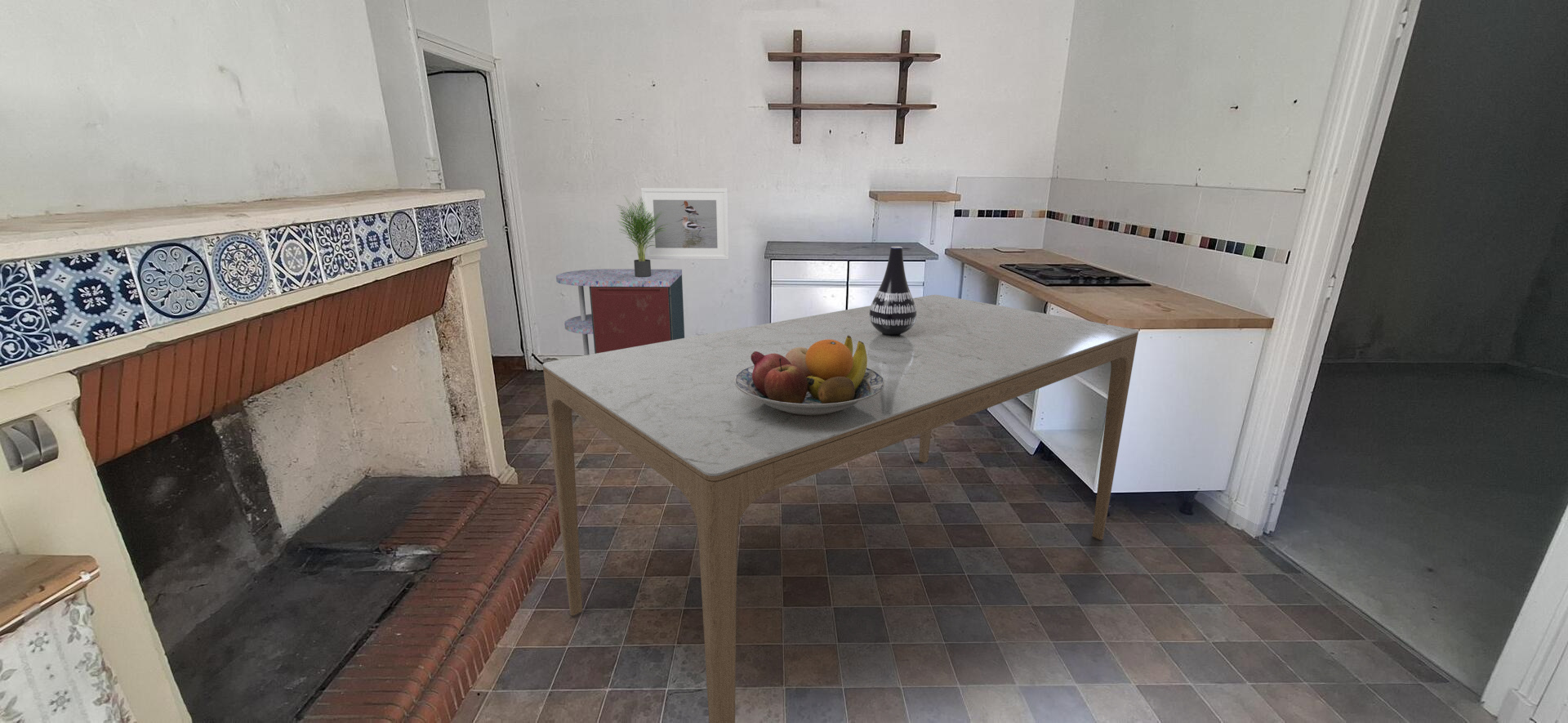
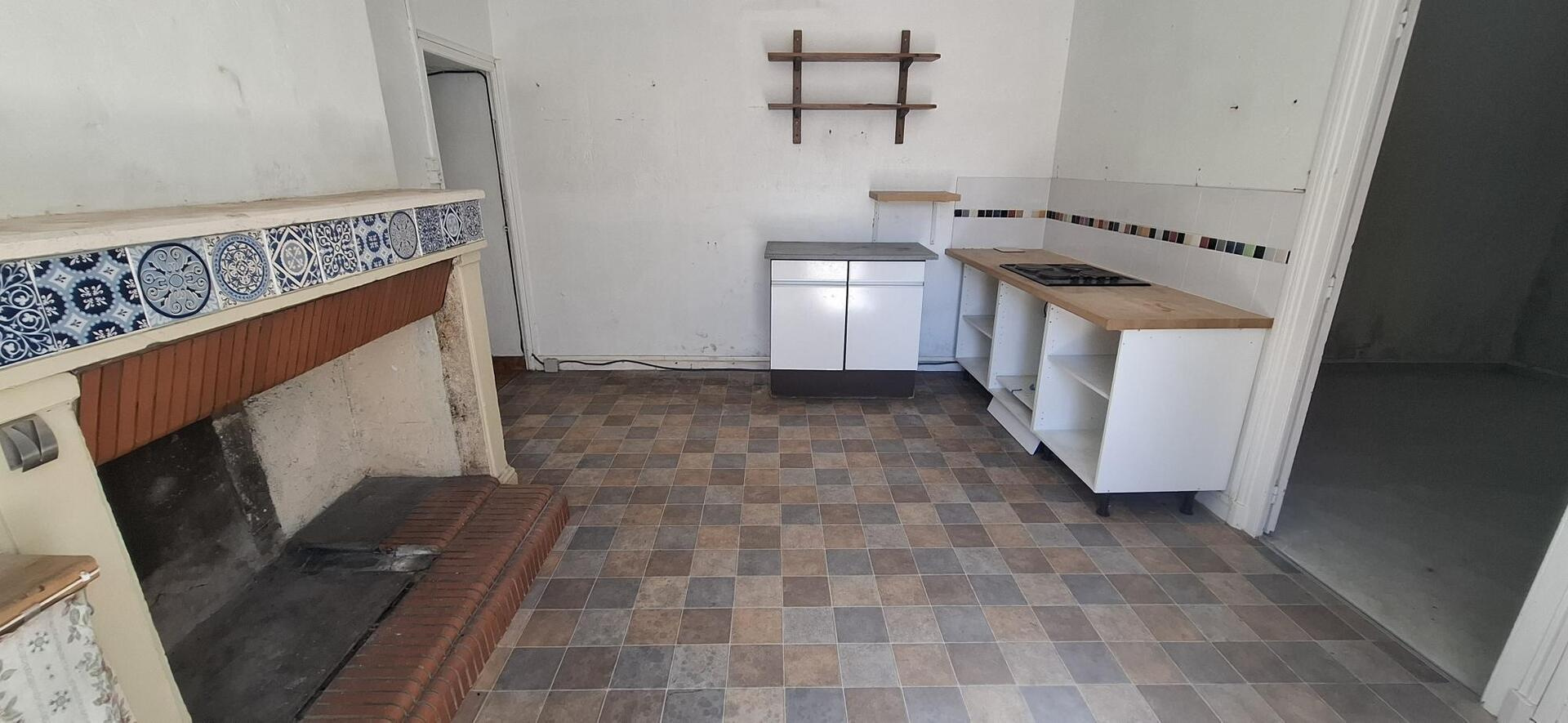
- potted plant (644, 235)
- dining table (862, 456)
- vase (893, 290)
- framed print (685, 224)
- fruit bowl (808, 372)
- storage cabinet (621, 330)
